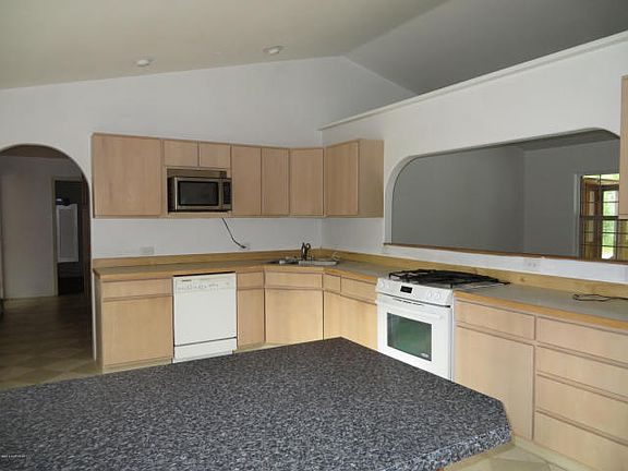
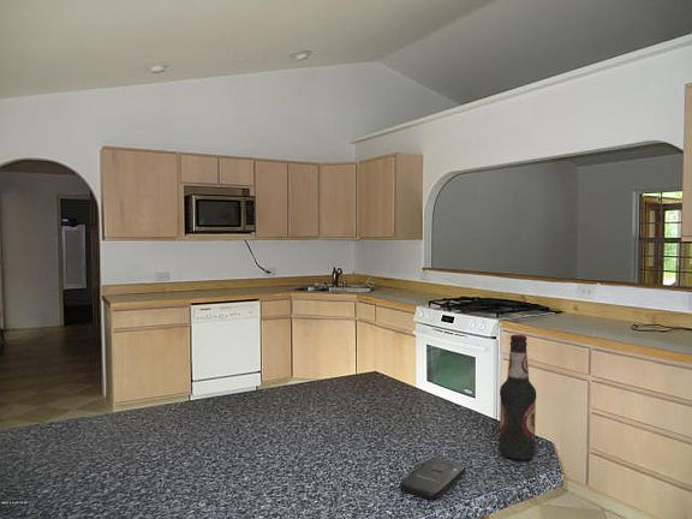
+ smartphone (434, 477)
+ bottle (518, 395)
